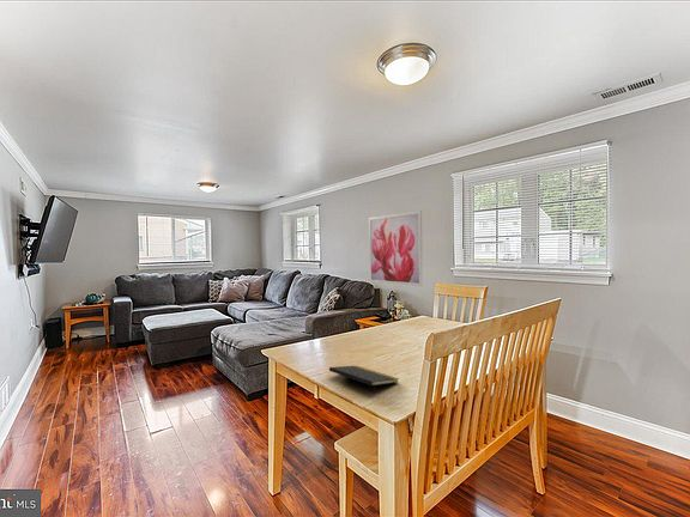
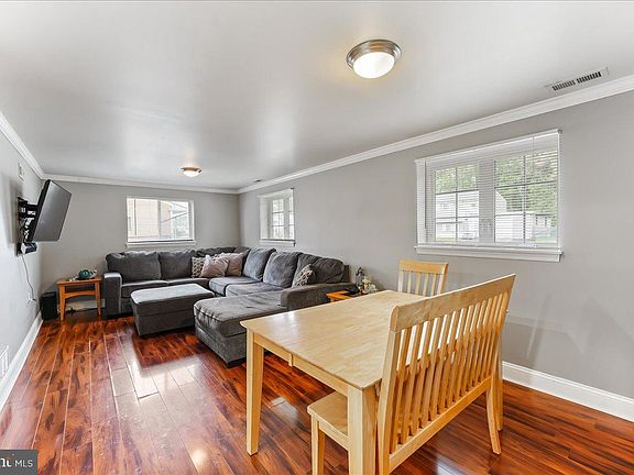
- wall art (393, 249)
- notepad (363, 375)
